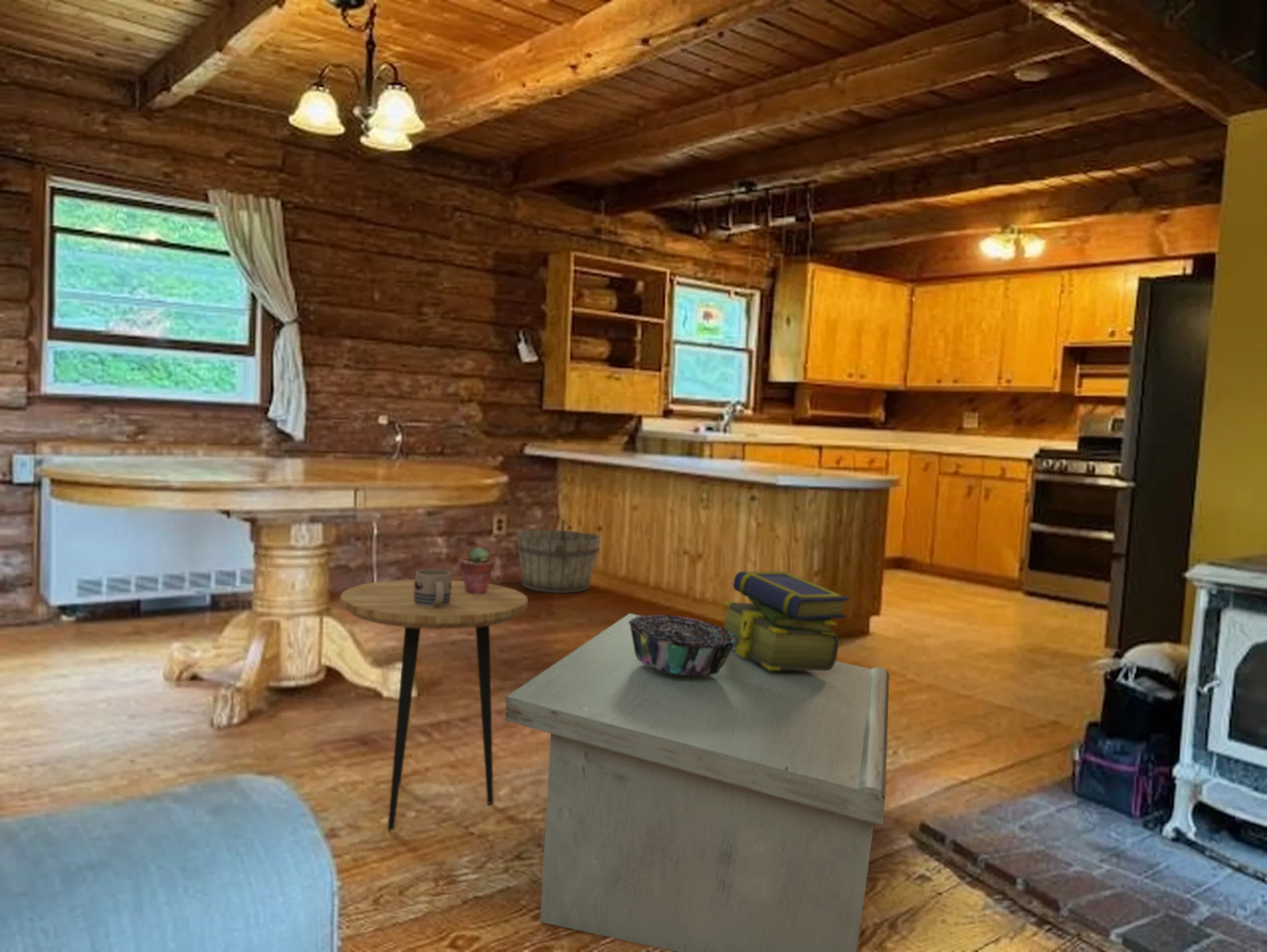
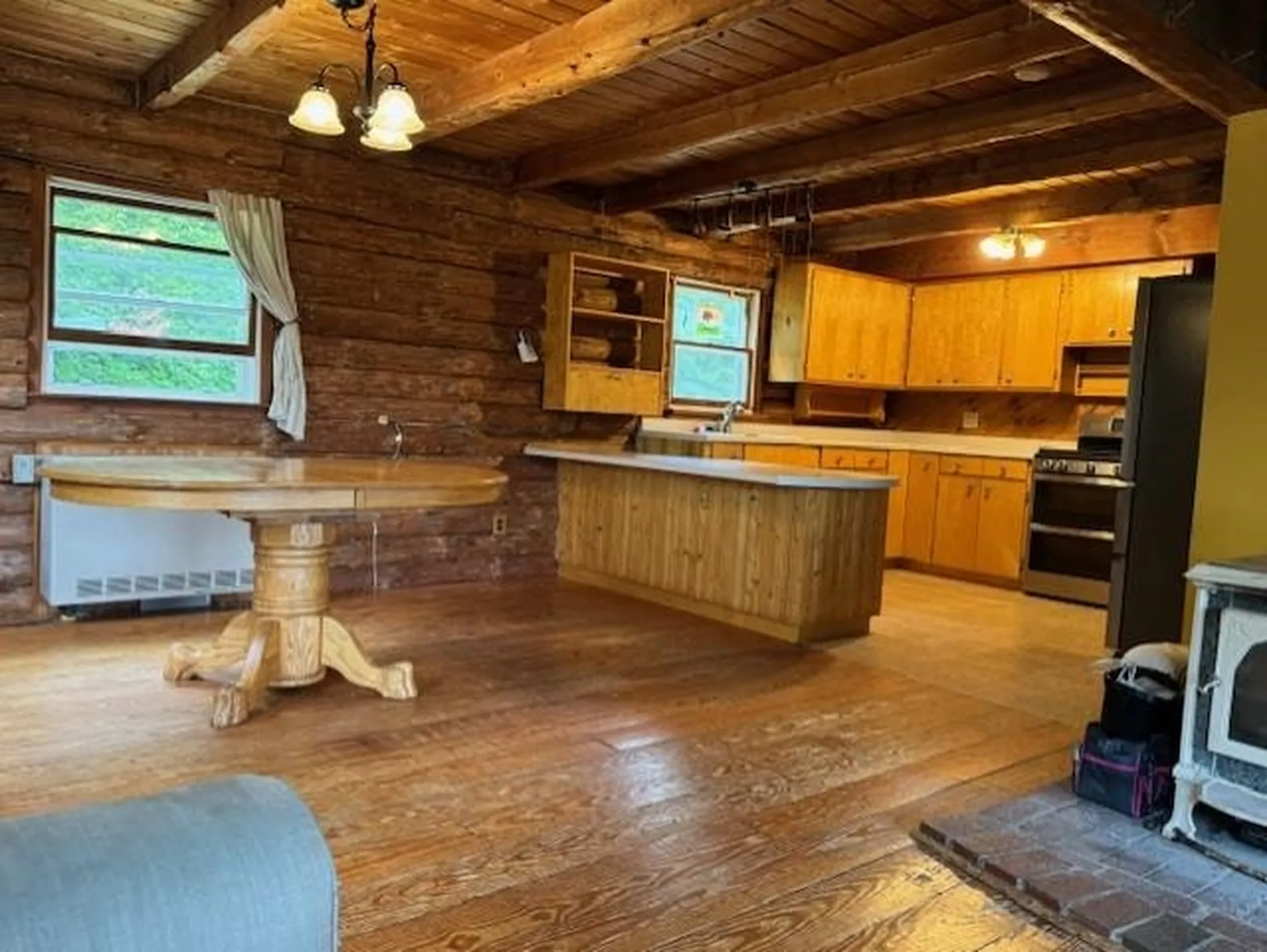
- potted succulent (476, 568)
- mug (434, 588)
- side table (411, 701)
- decorative bowl (679, 652)
- wooden bucket (558, 551)
- stack of books (781, 613)
- coffee table (721, 762)
